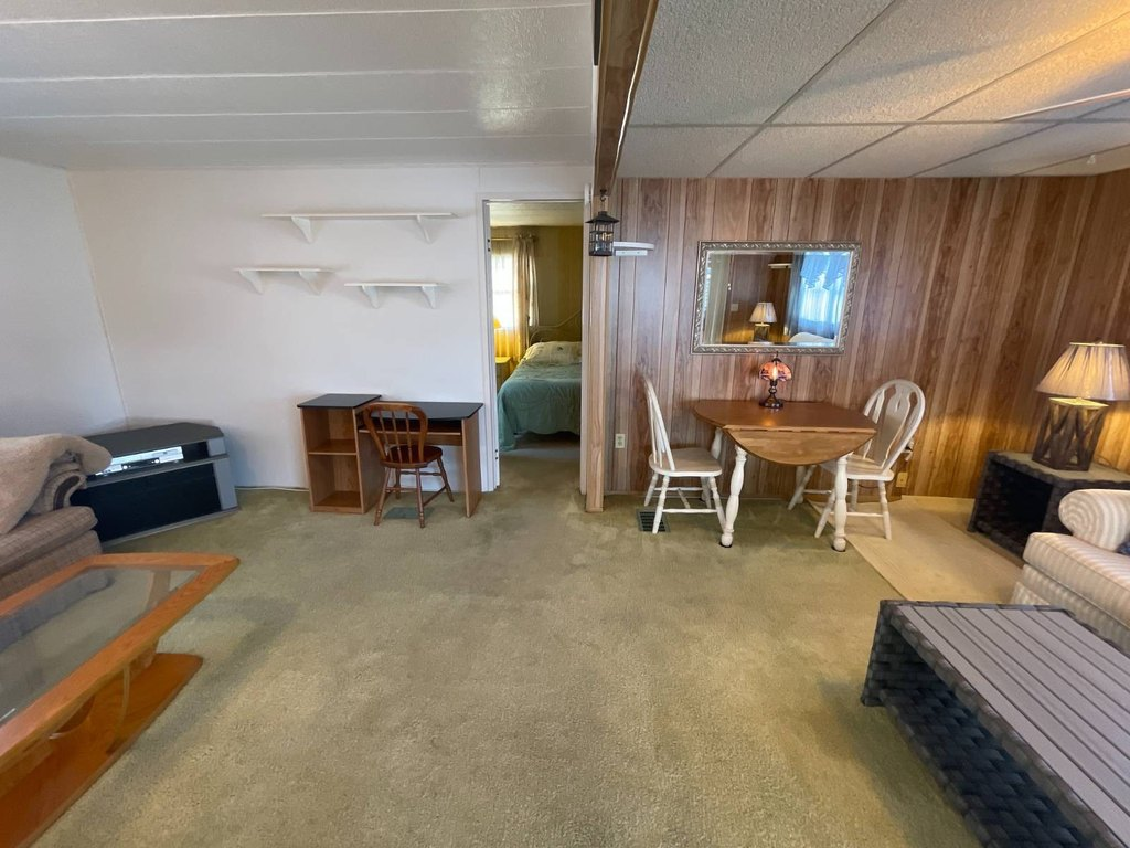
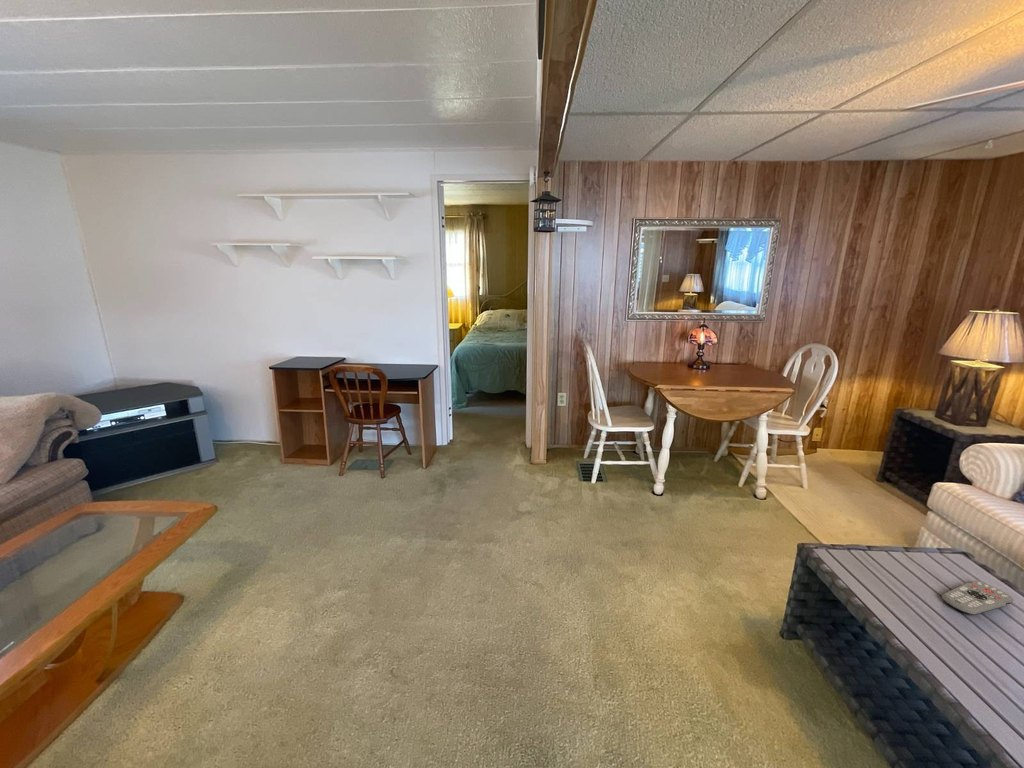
+ remote control (975, 598)
